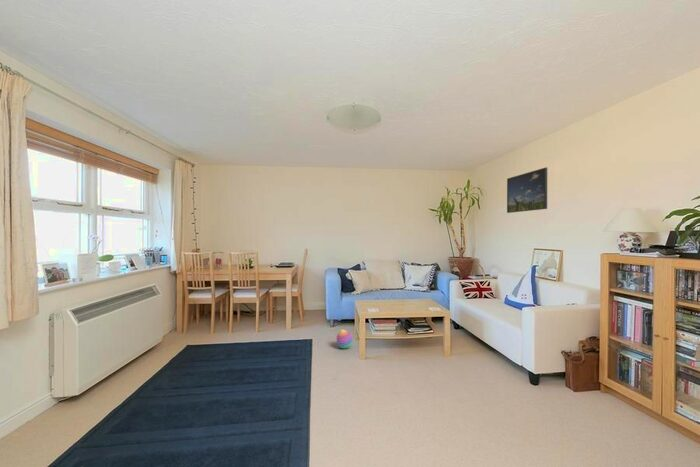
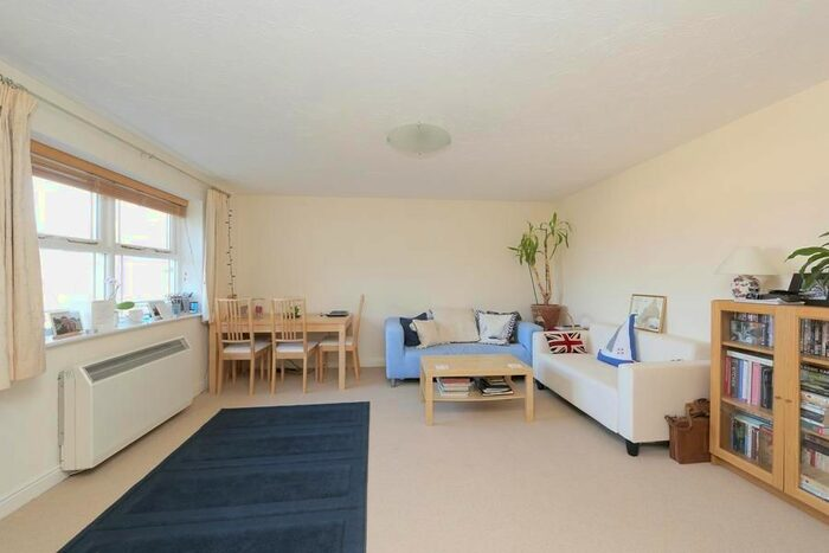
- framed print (525, 192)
- stacking toy (344, 338)
